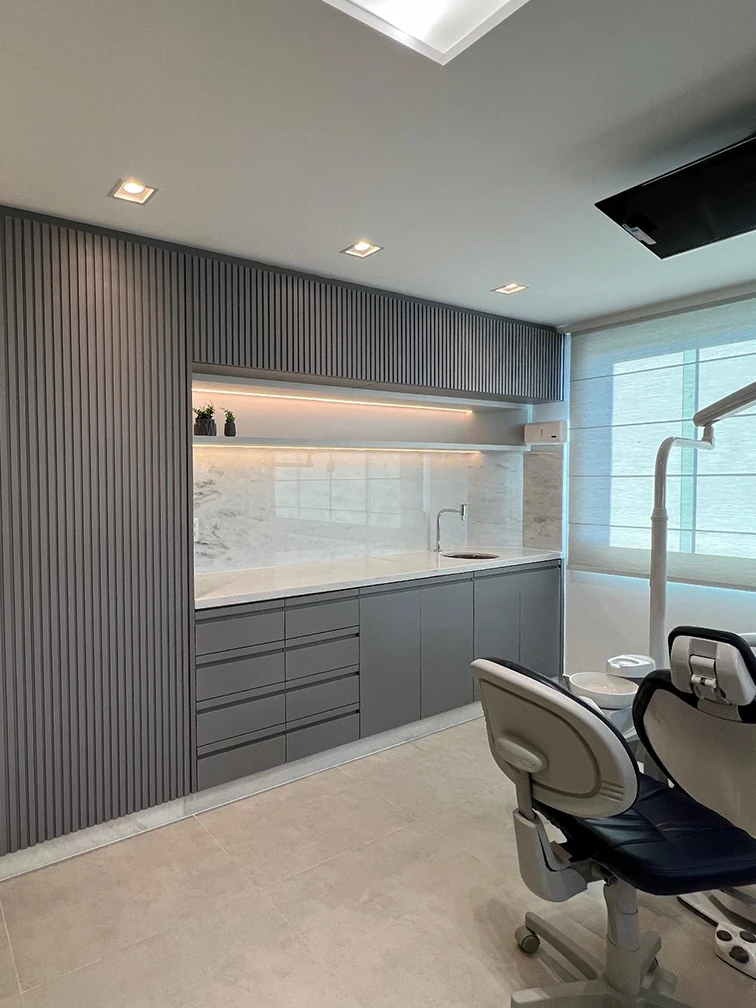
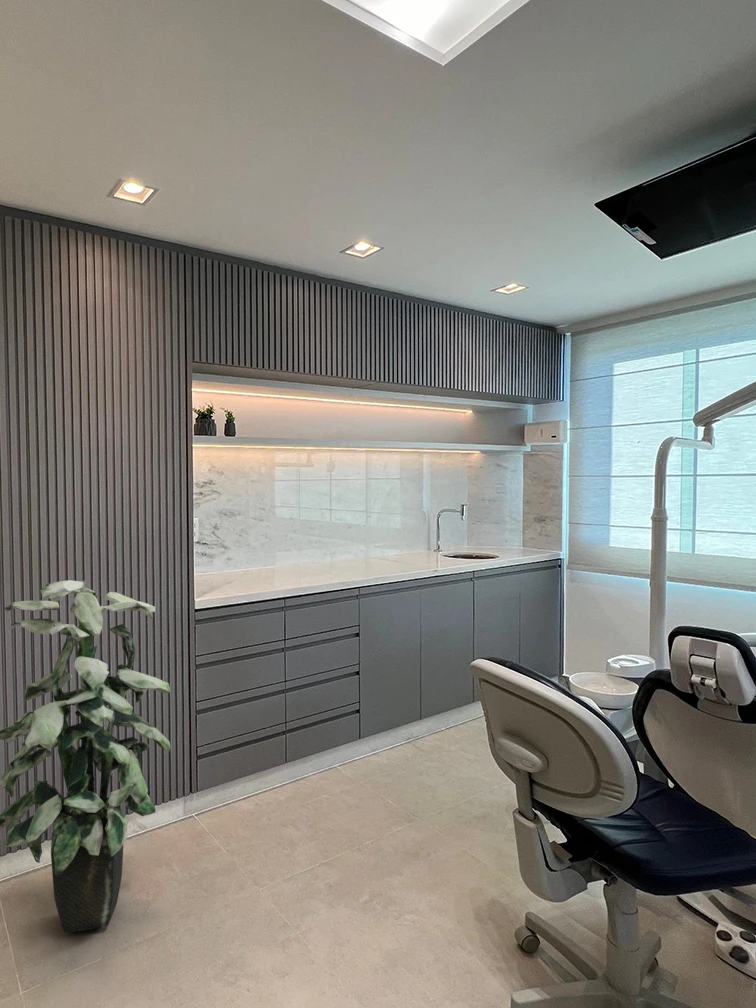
+ indoor plant (79, 747)
